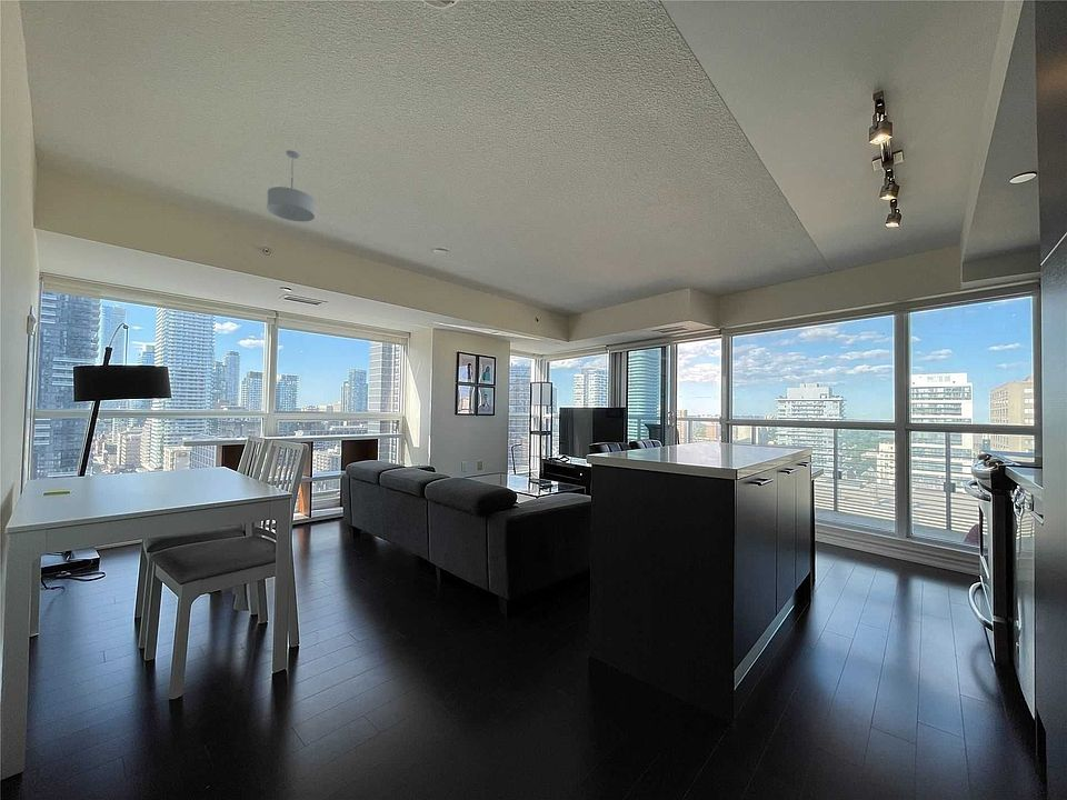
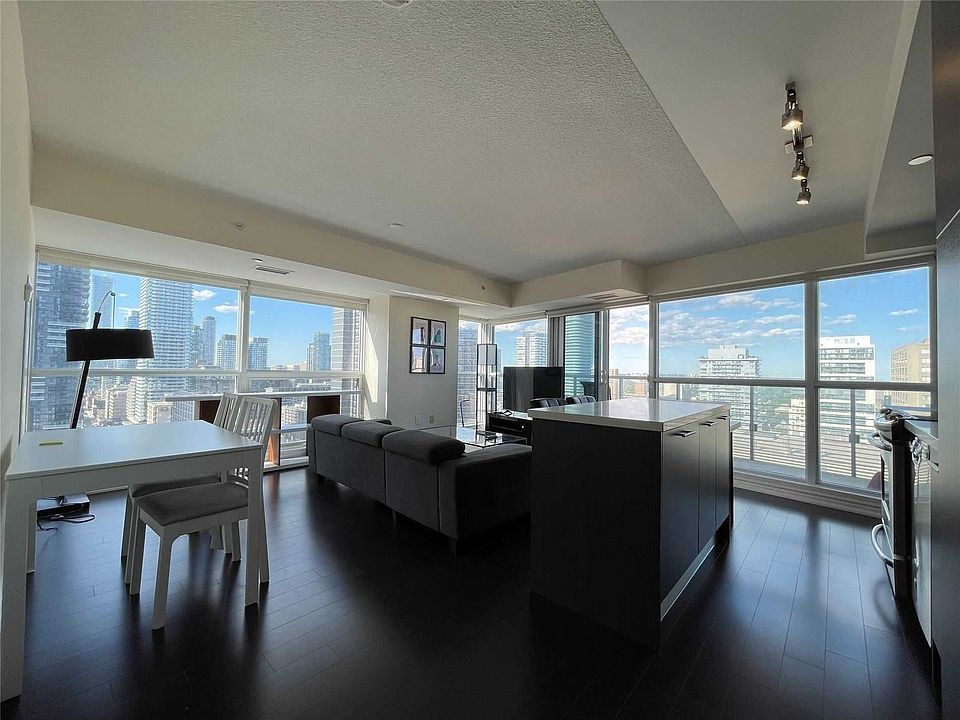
- pendant light (291, 182)
